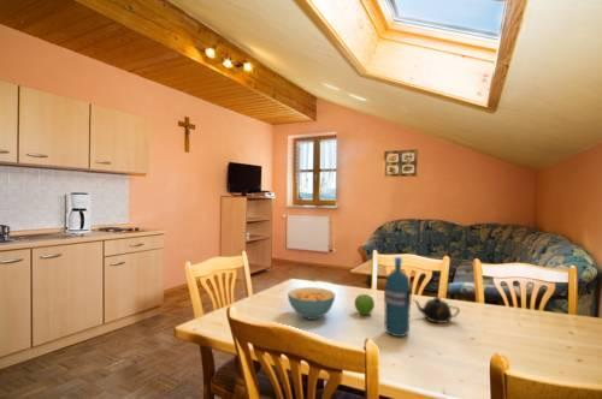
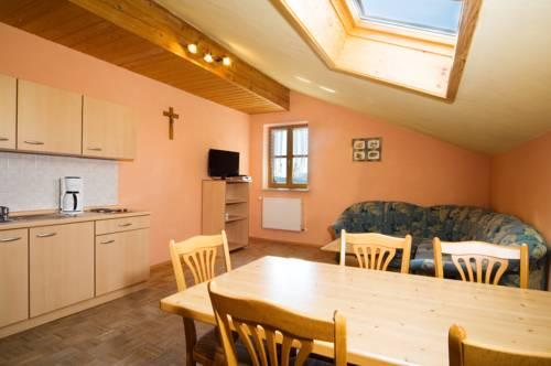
- teapot (435, 308)
- fruit (364, 304)
- water bottle (397, 296)
- cereal bowl (311, 304)
